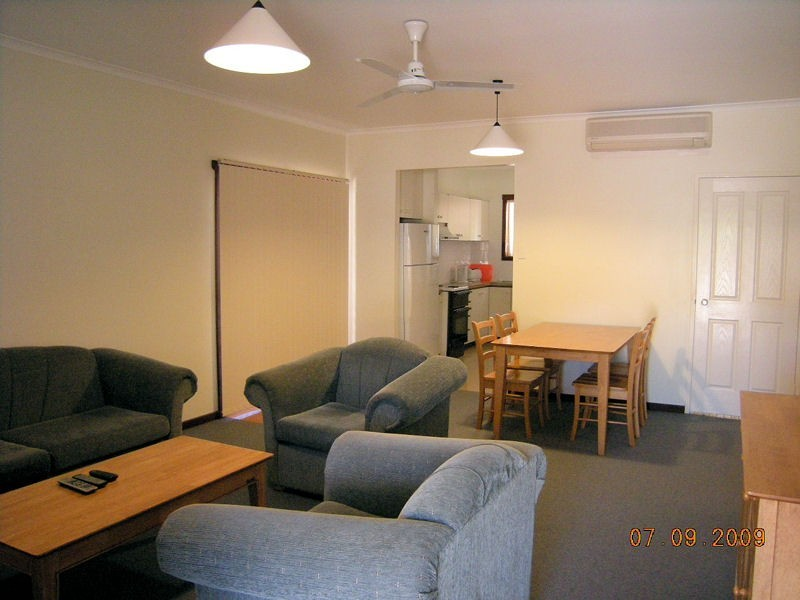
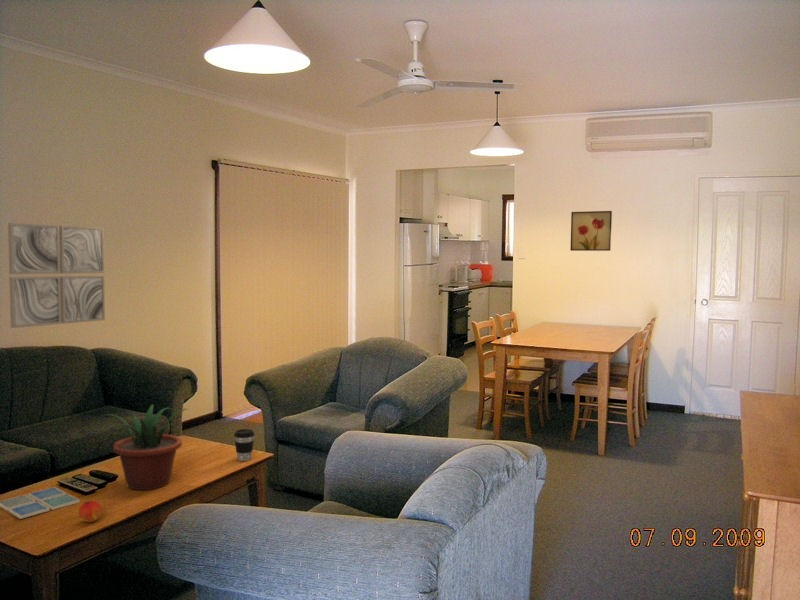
+ wall art (591, 231)
+ wall art (59, 273)
+ potted plant (144, 446)
+ peach (90, 511)
+ coffee cup (244, 445)
+ drink coaster (38, 502)
